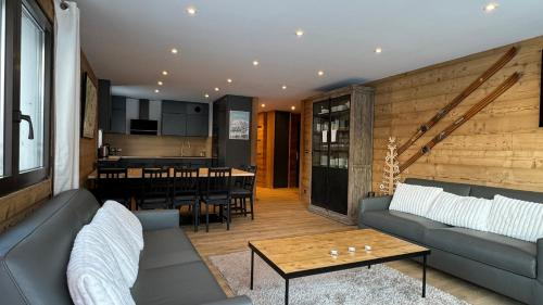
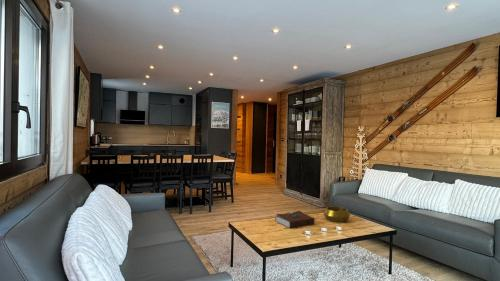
+ decorative bowl (336, 214)
+ book (294, 218)
